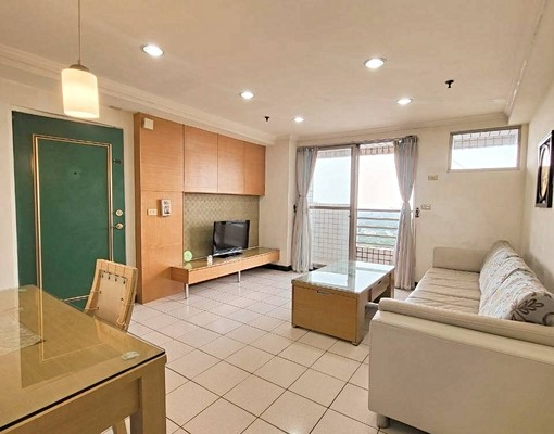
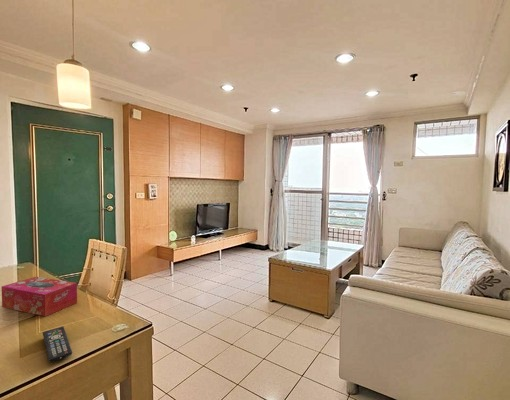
+ tissue box (40, 294)
+ remote control (56, 342)
